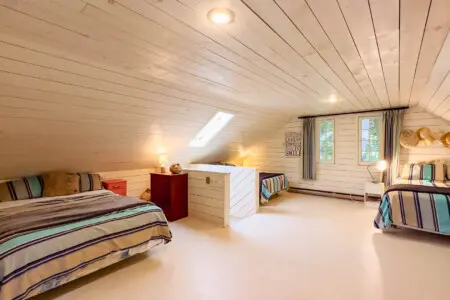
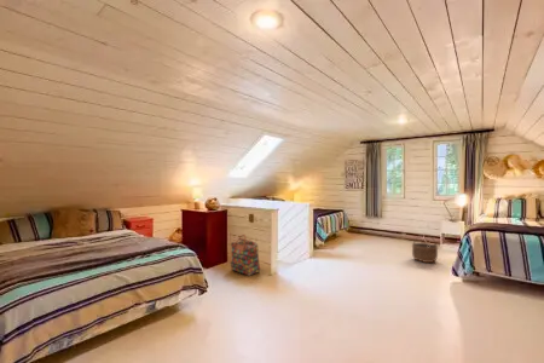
+ backpack (244, 252)
+ wicker basket (424, 247)
